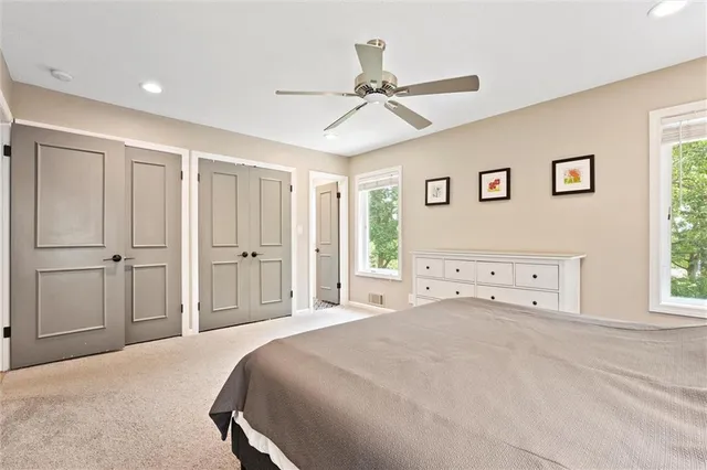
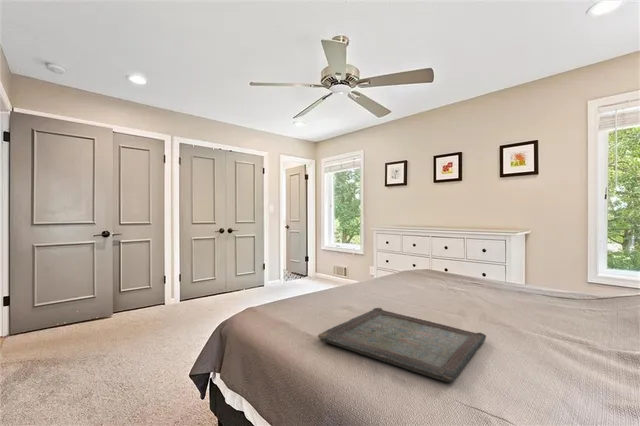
+ serving tray (402, 336)
